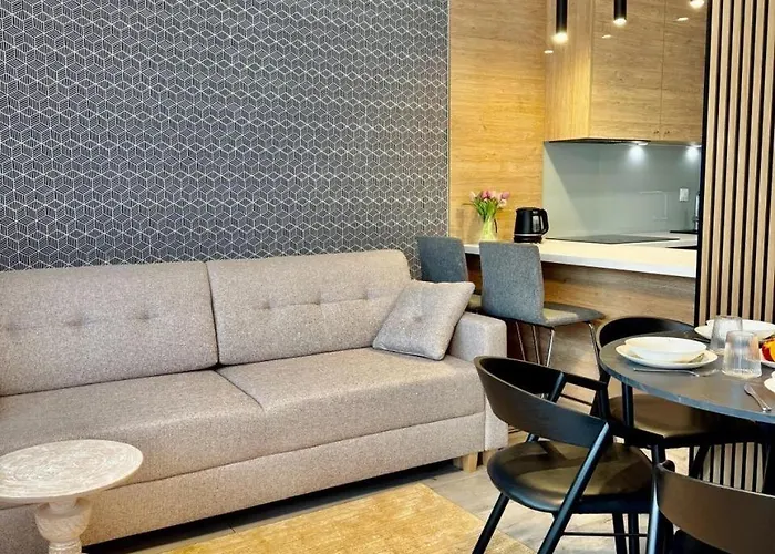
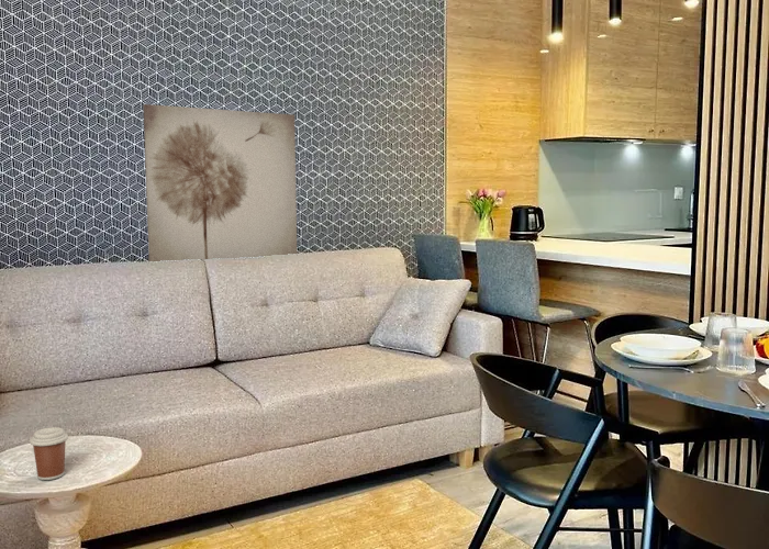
+ coffee cup (49, 452)
+ wall art (224, 188)
